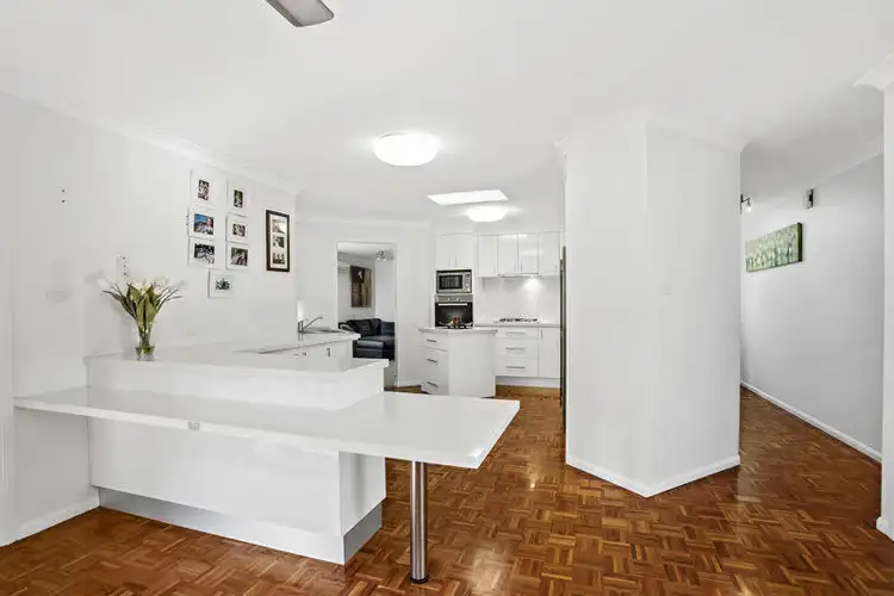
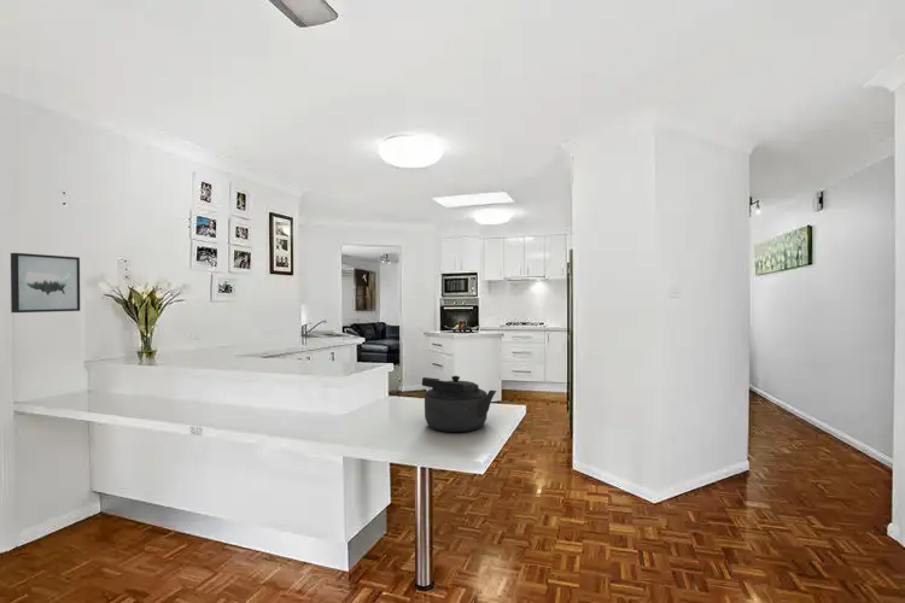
+ wall art (47, 283)
+ kettle (456, 400)
